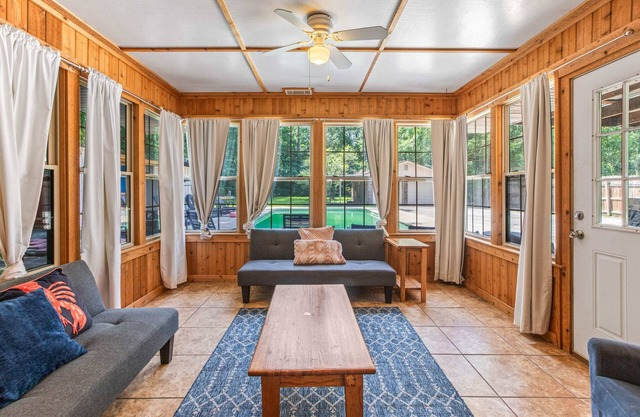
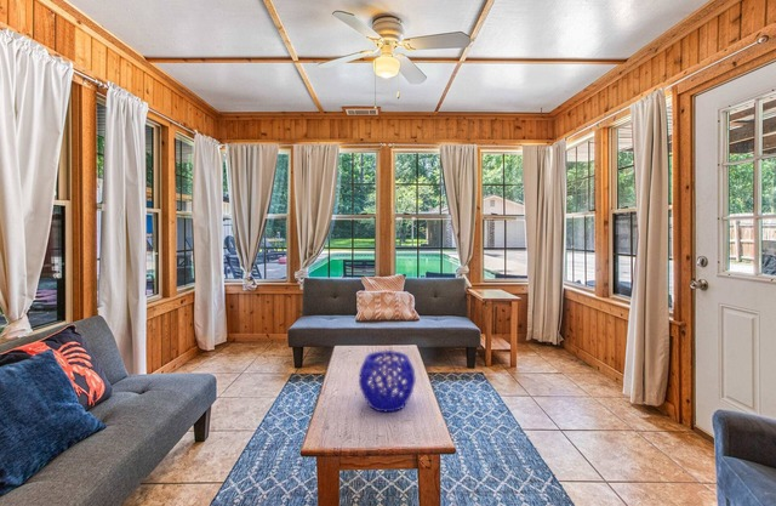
+ decorative bowl (387, 380)
